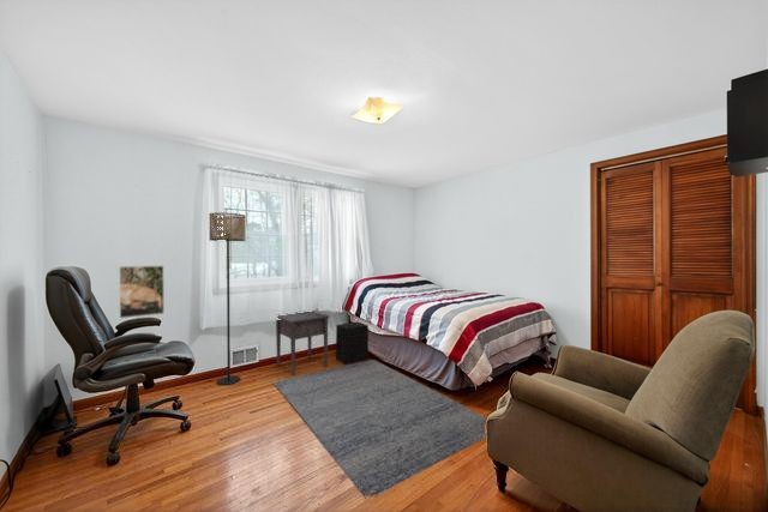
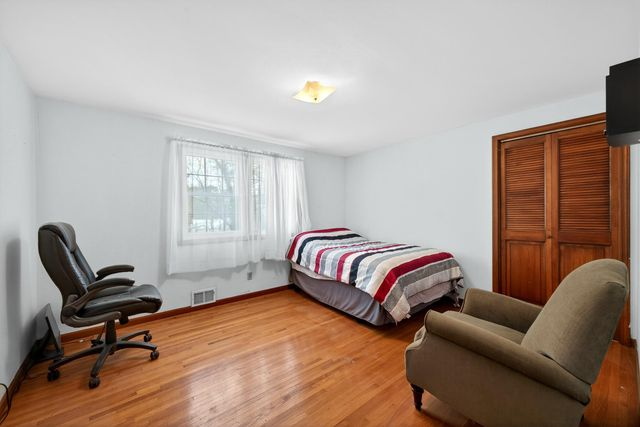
- nightstand (301, 337)
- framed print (142, 290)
- floor lamp (228, 297)
- rug (371, 400)
- speaker (352, 342)
